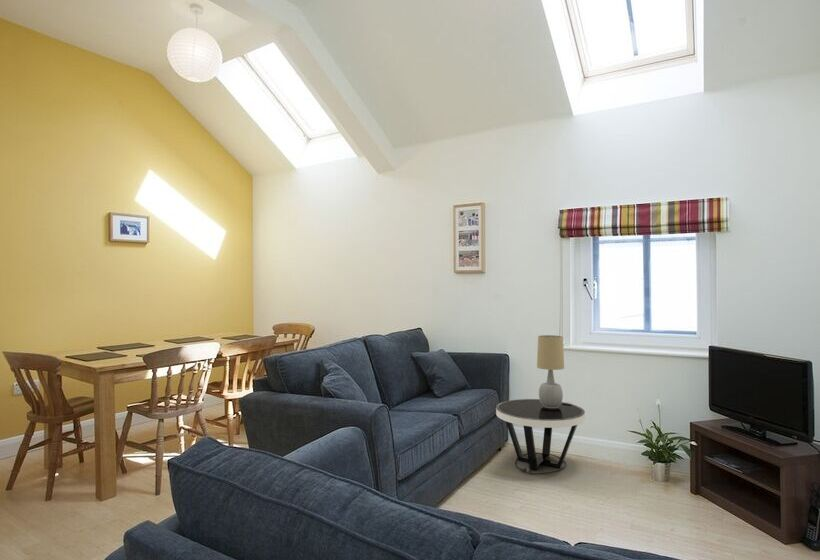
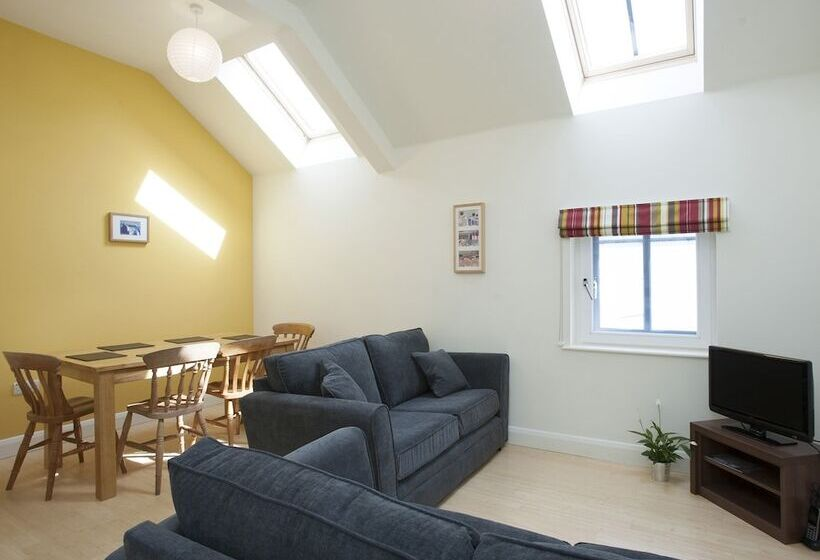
- side table (544, 435)
- table lamp (550, 371)
